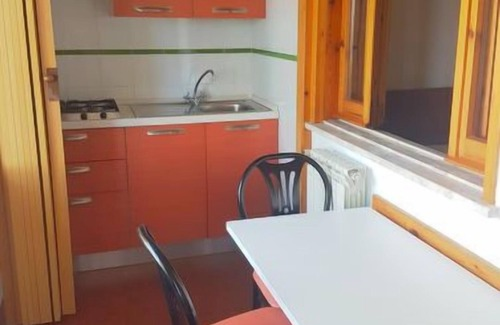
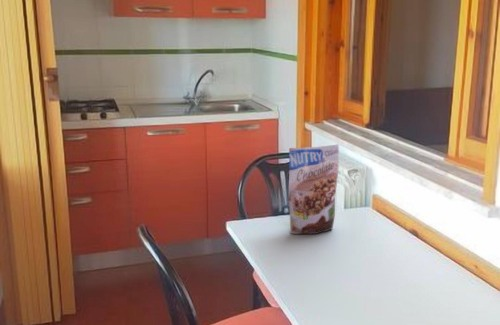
+ granola pouch (313, 189)
